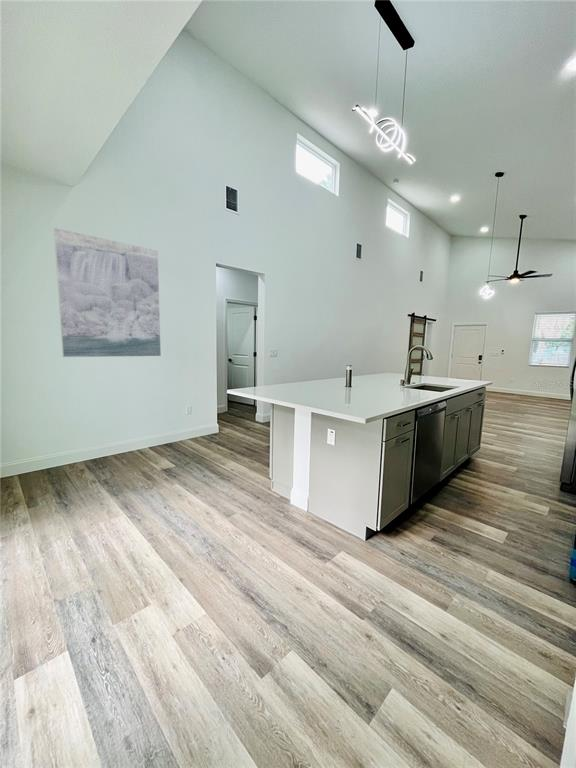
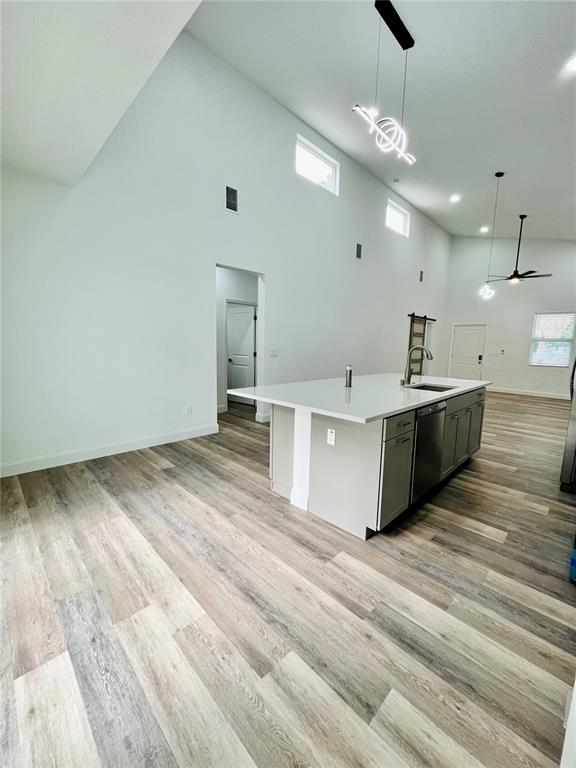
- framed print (113, 299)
